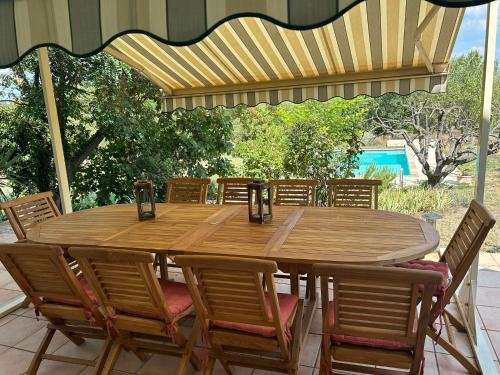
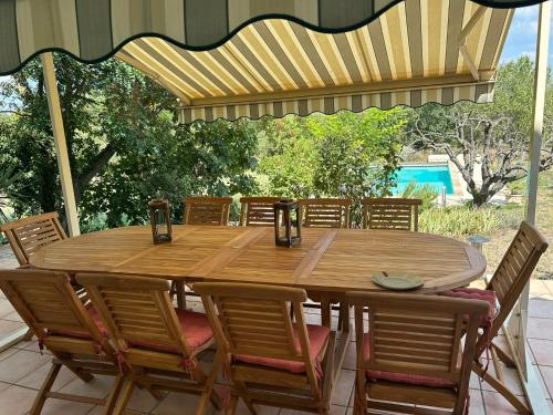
+ plate (396, 280)
